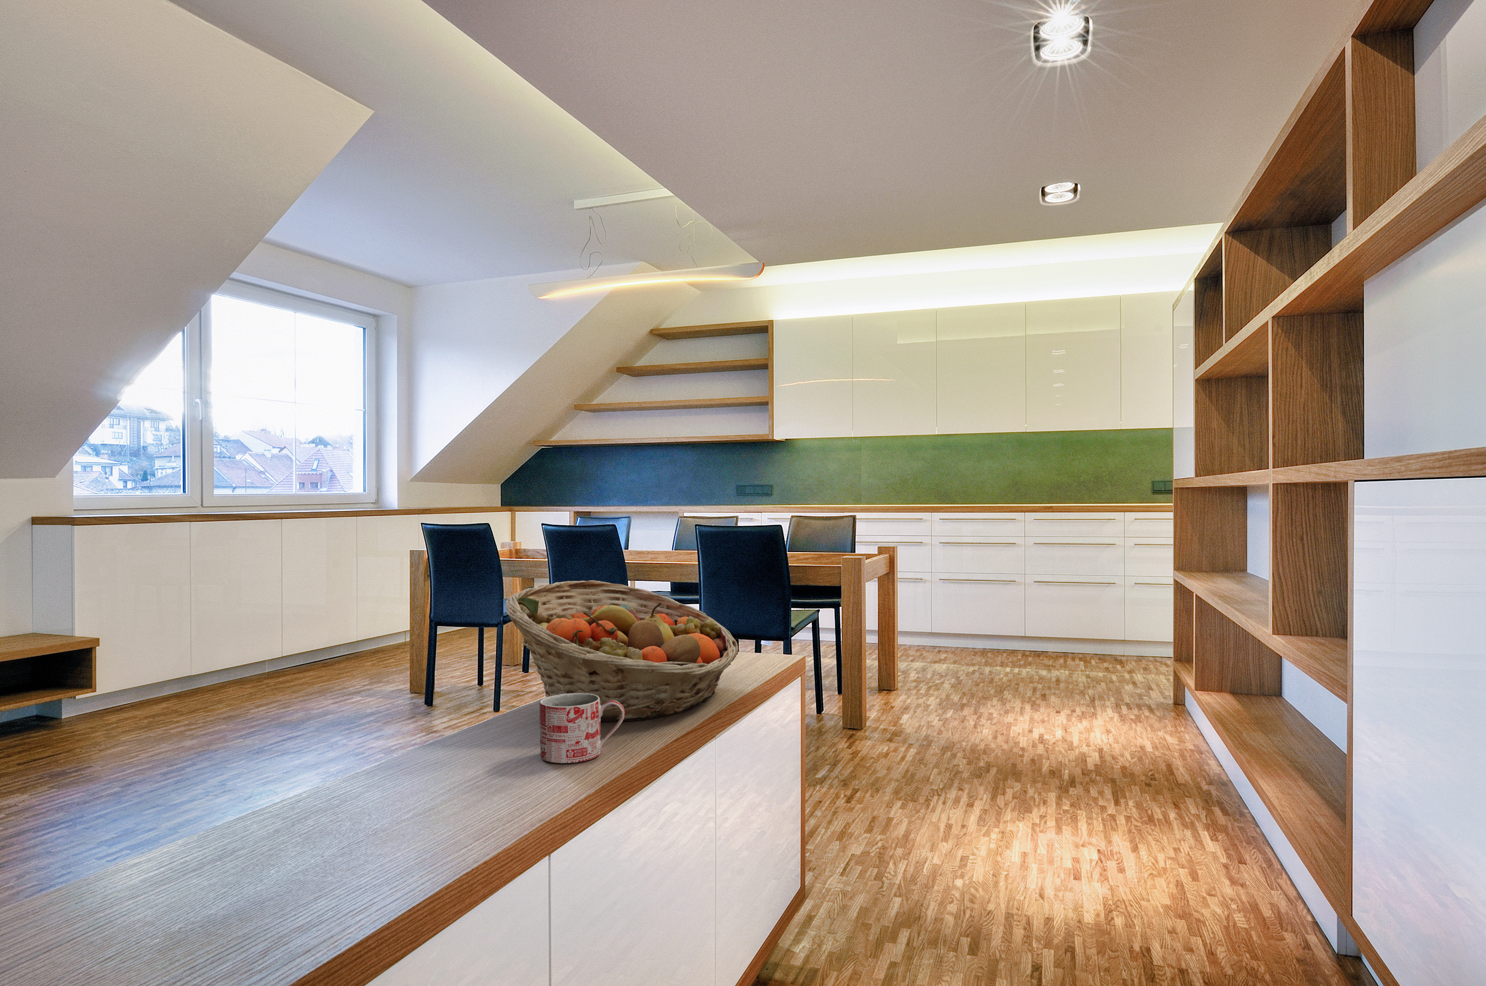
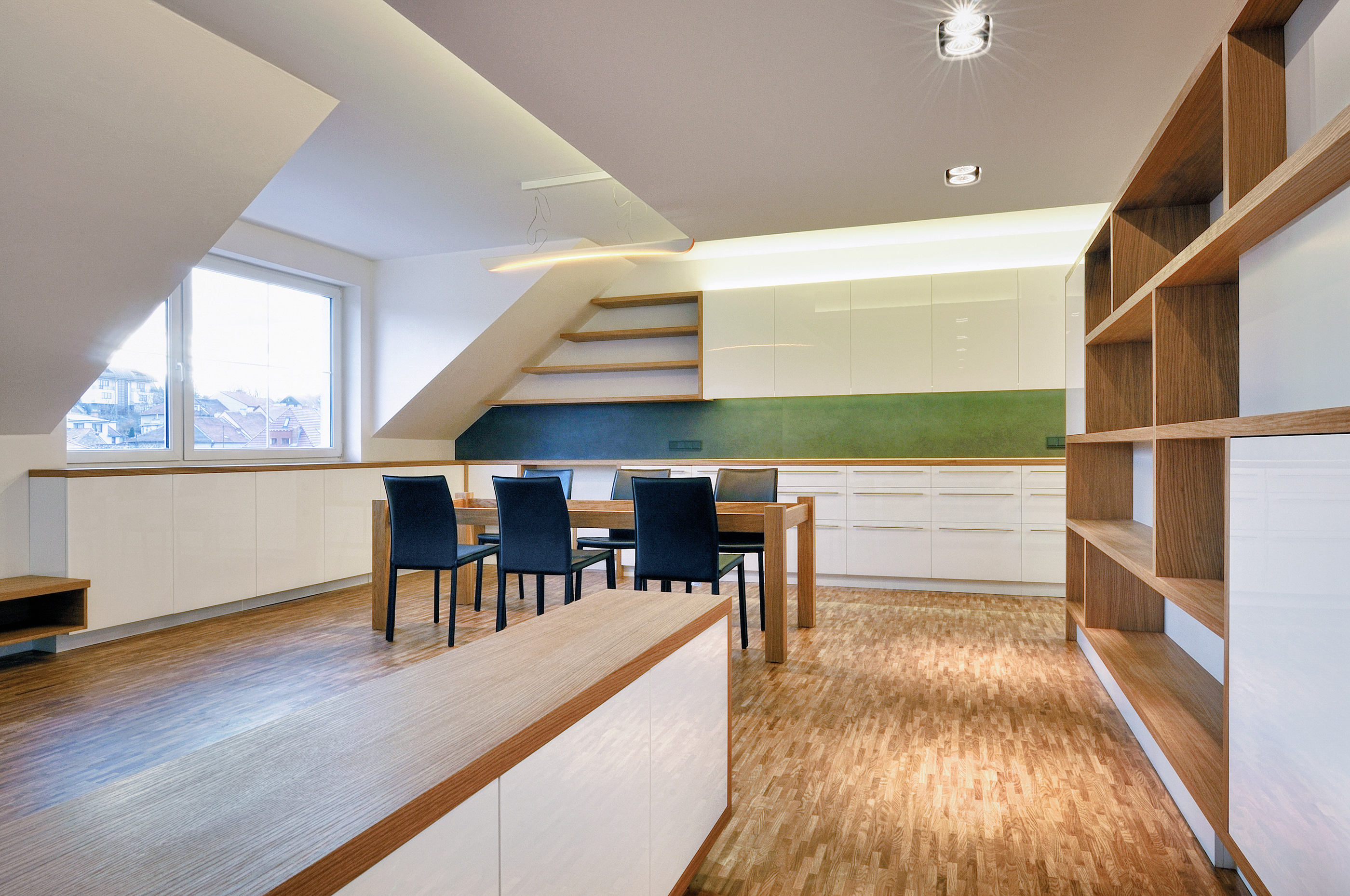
- mug (580, 726)
- fruit basket (626, 643)
